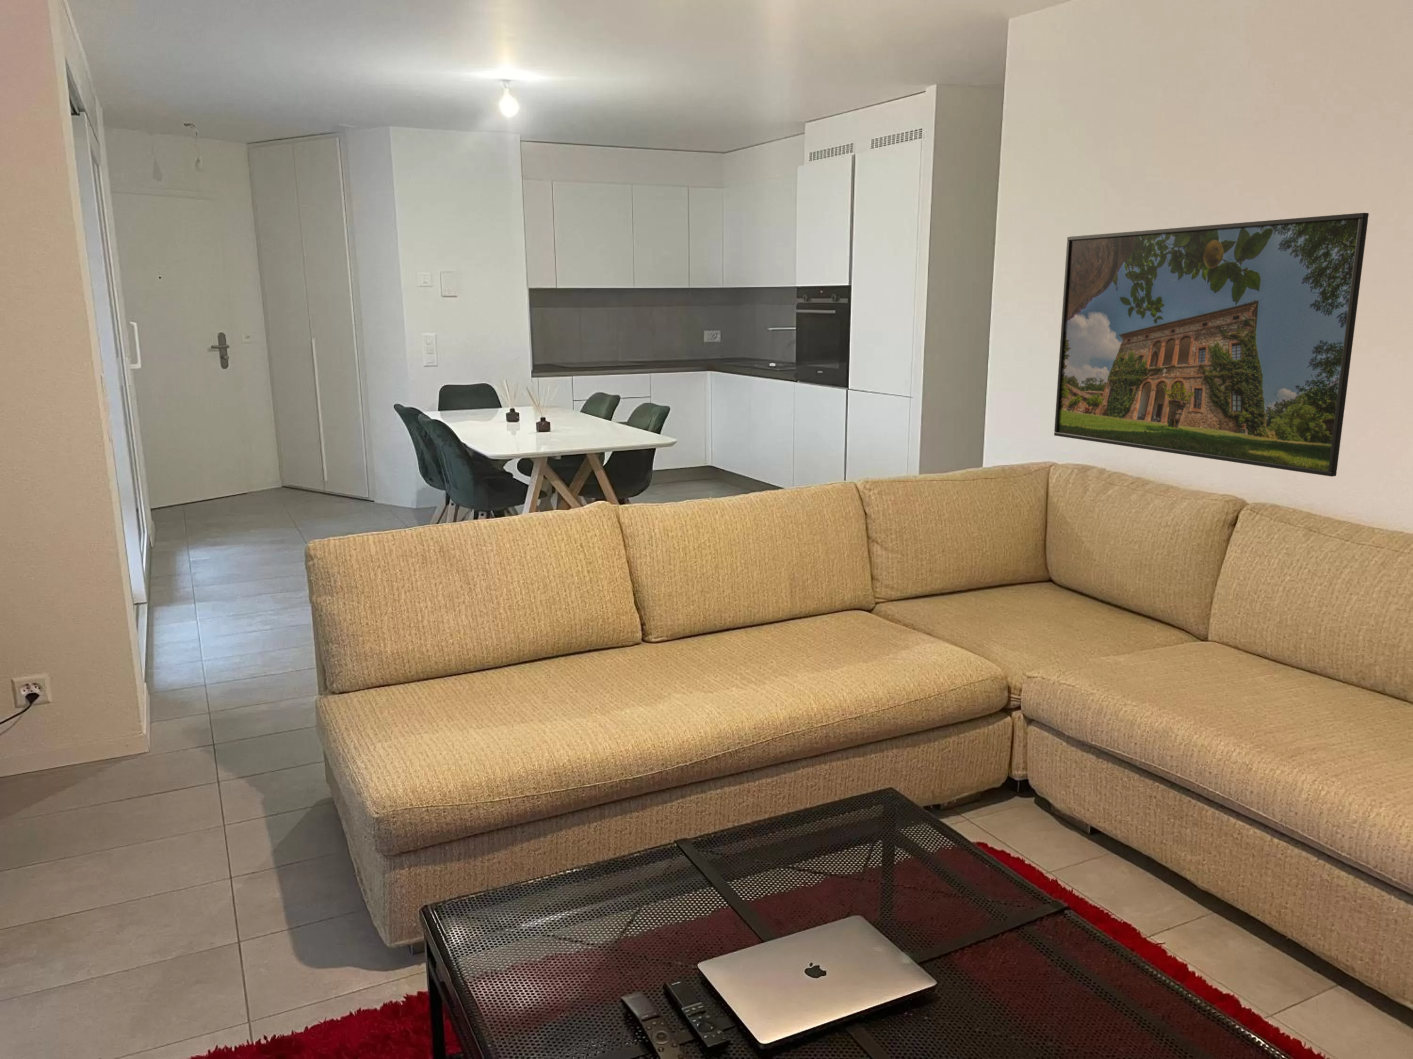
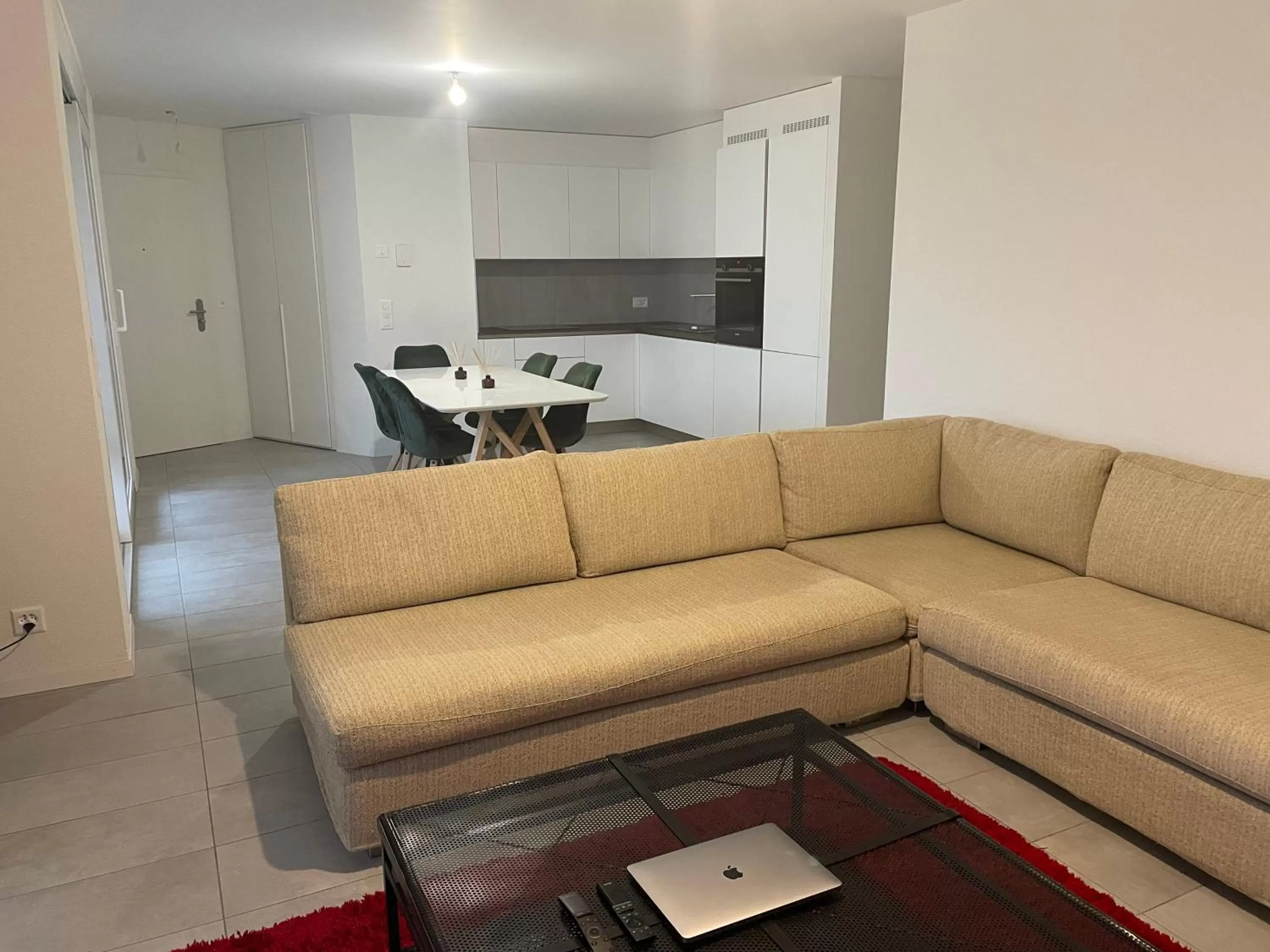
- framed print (1186, 343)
